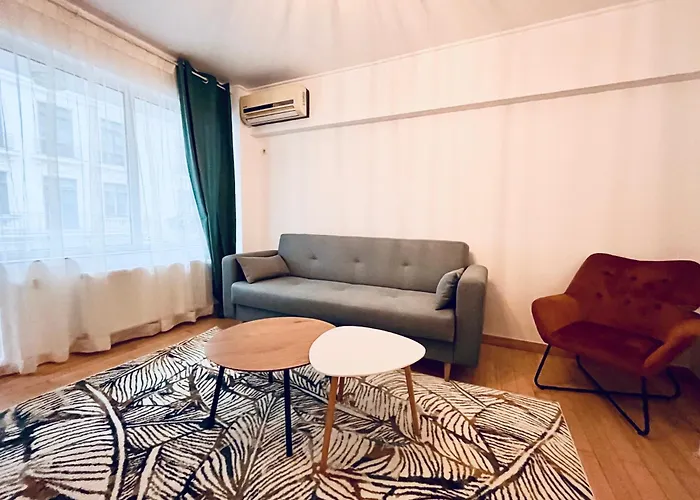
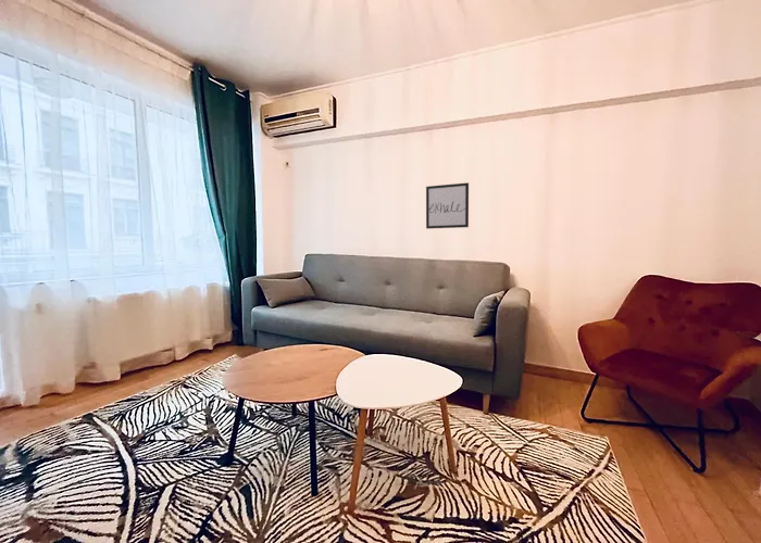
+ wall art (447, 206)
